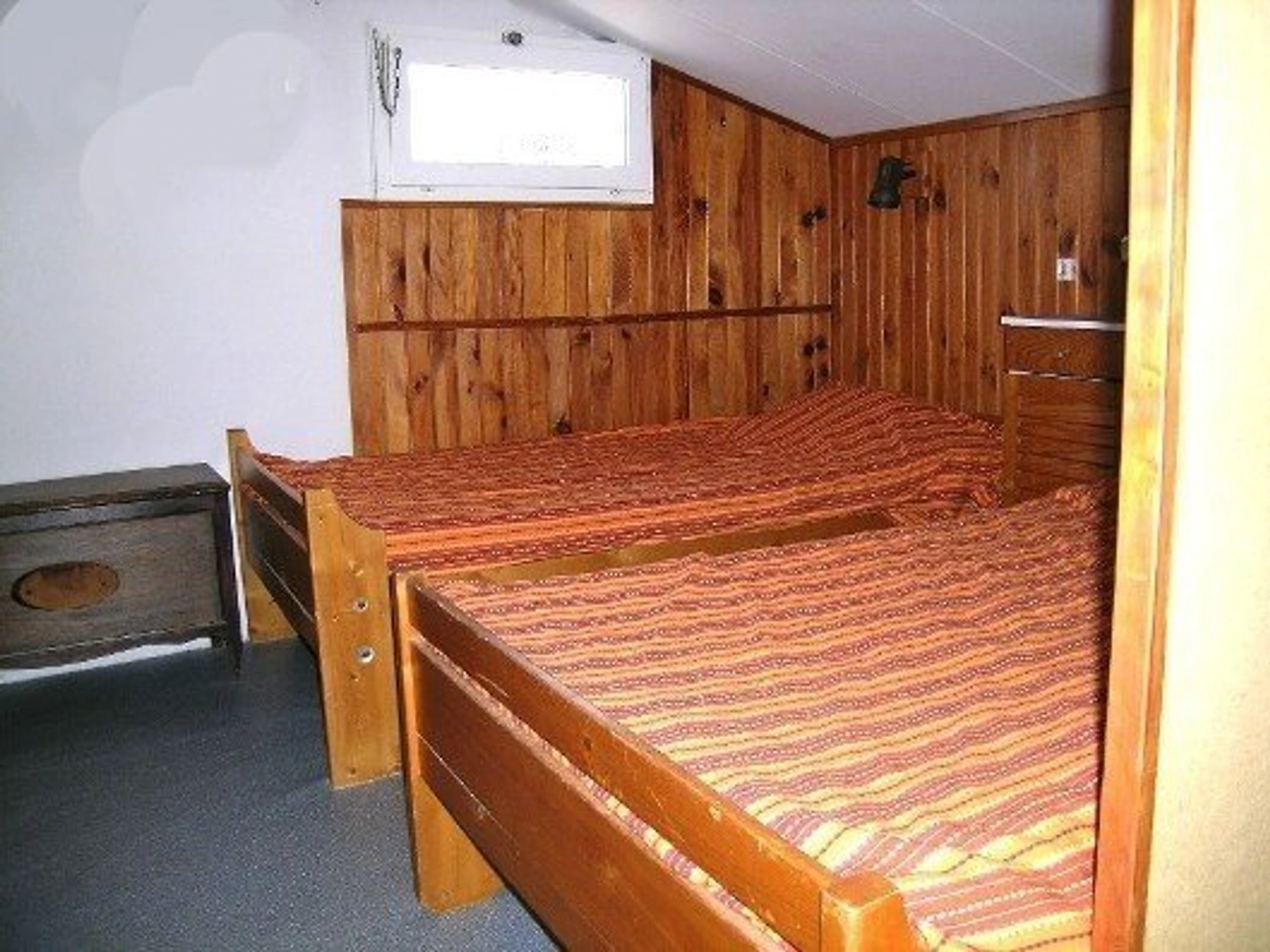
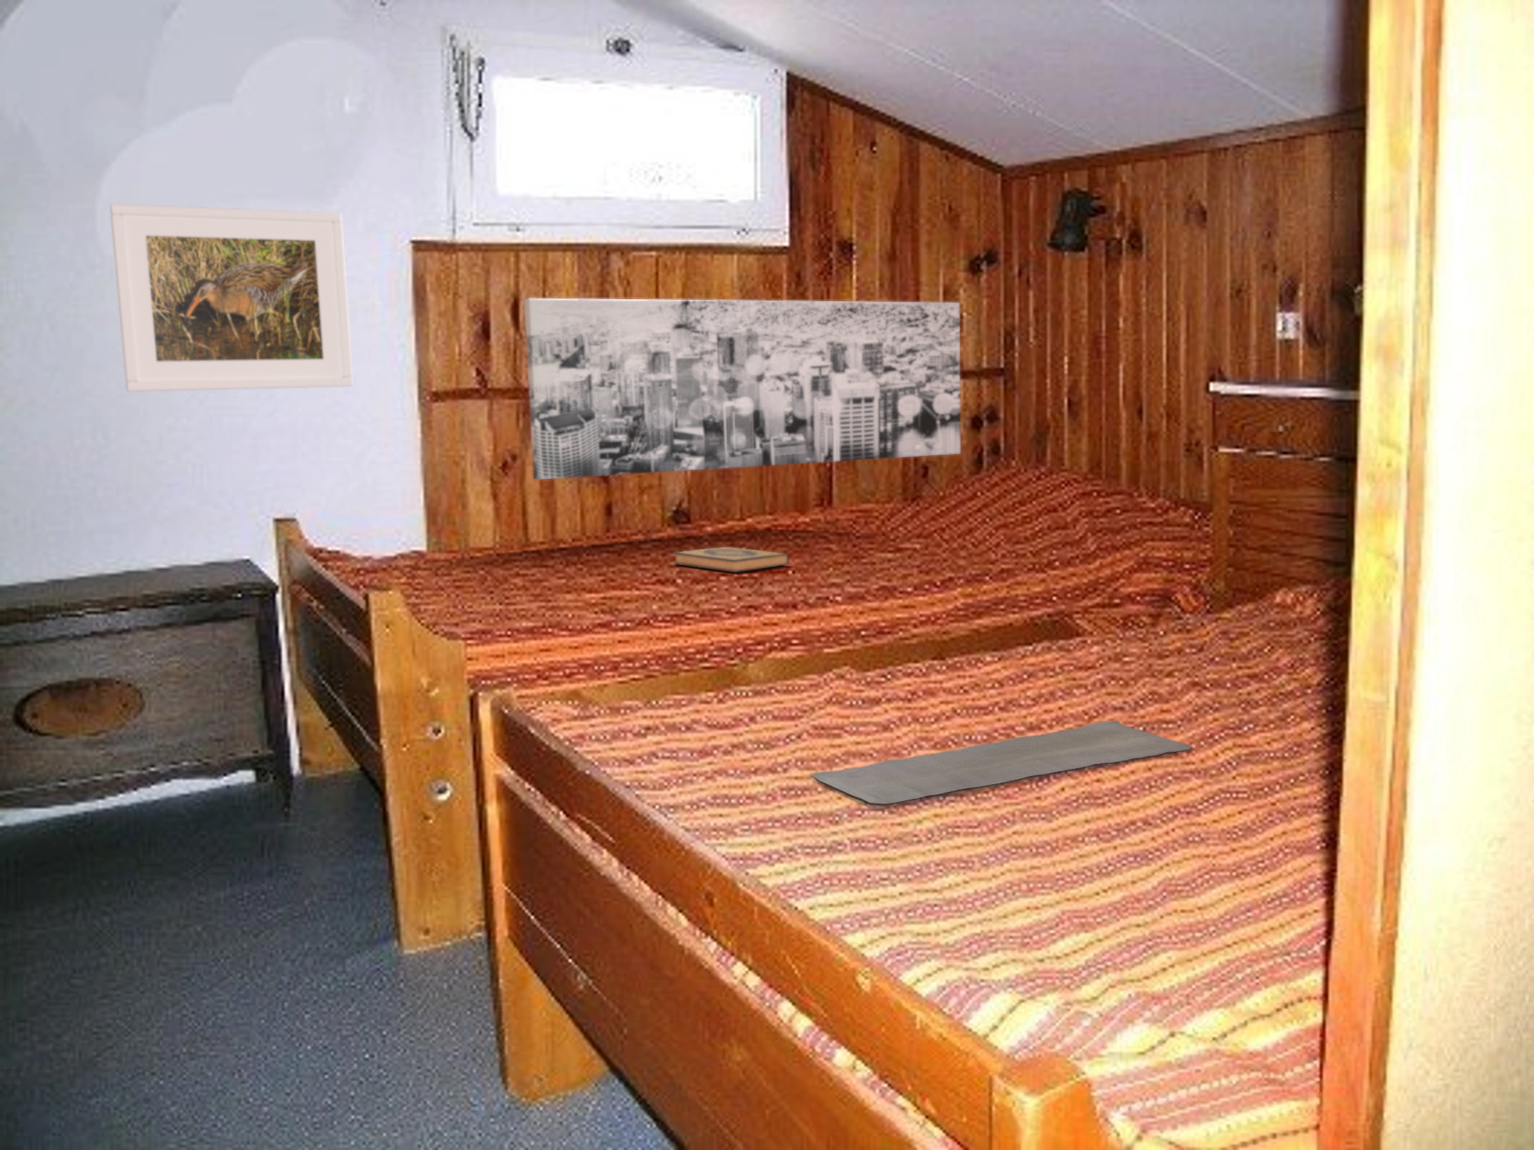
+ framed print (237, 300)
+ hardback book (731, 558)
+ wall art (762, 383)
+ bath mat (1006, 760)
